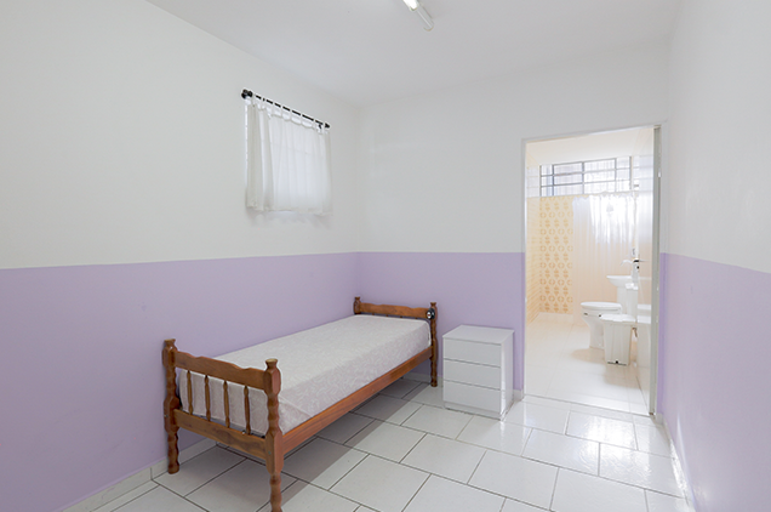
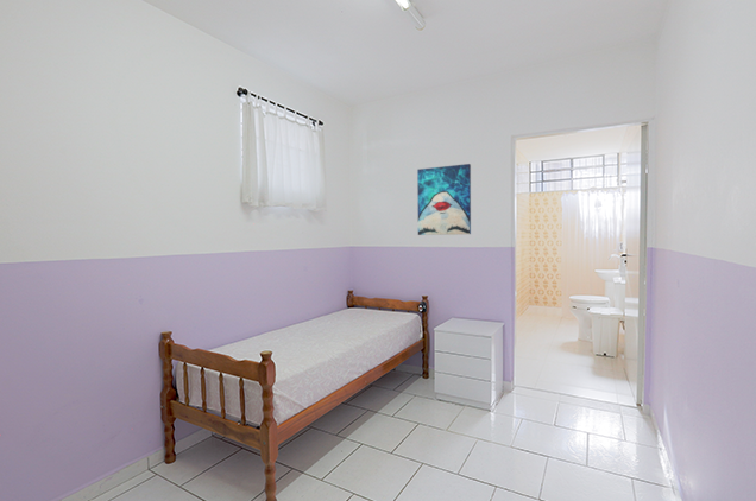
+ wall art (443, 201)
